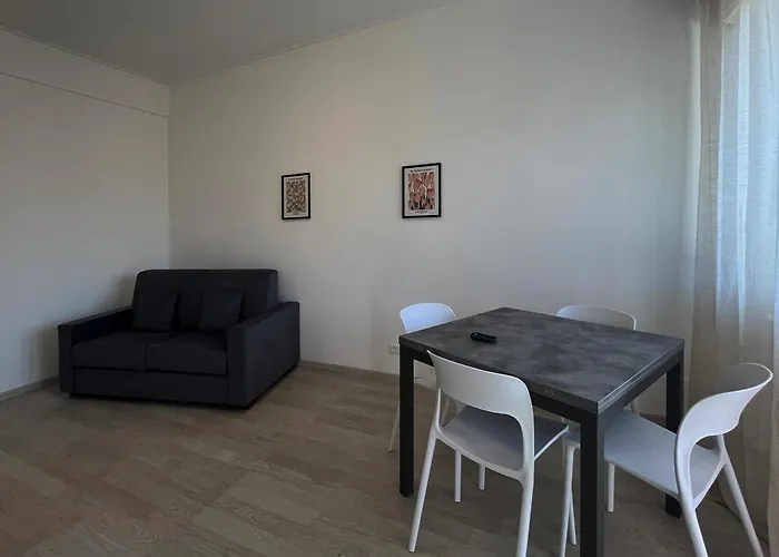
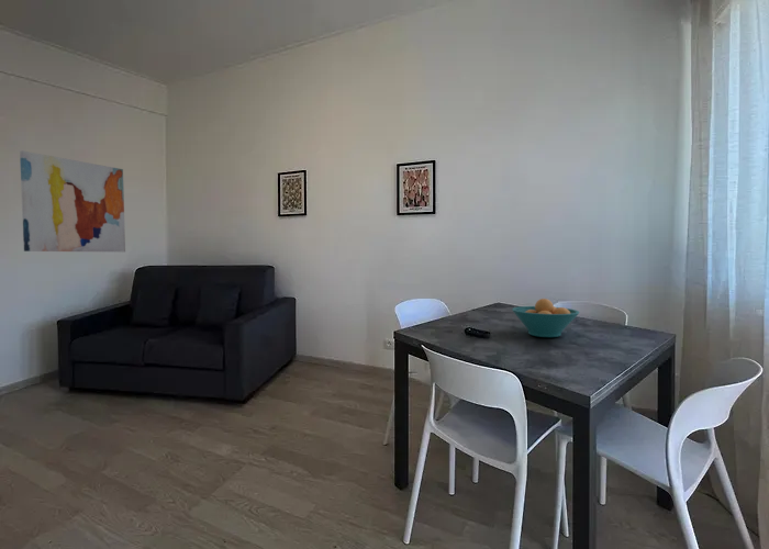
+ fruit bowl (544, 316)
+ wall art (77, 206)
